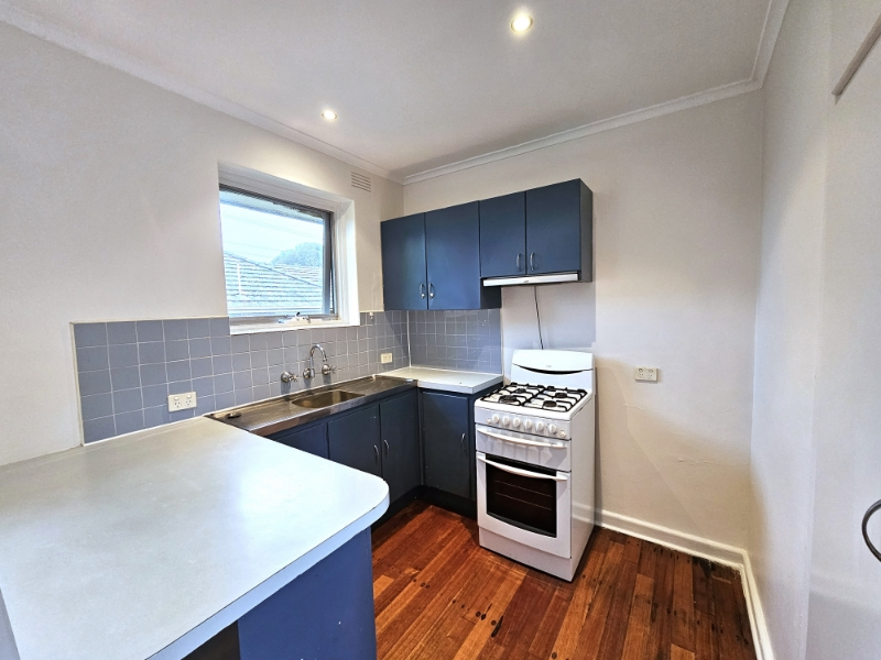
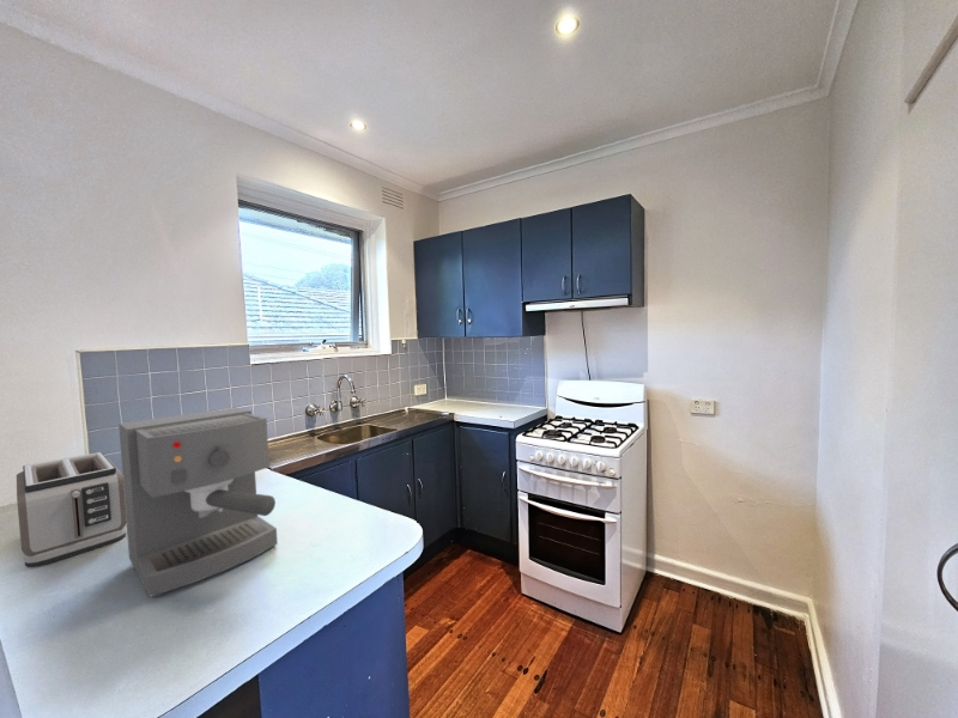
+ coffee maker (212, 486)
+ toaster (71, 503)
